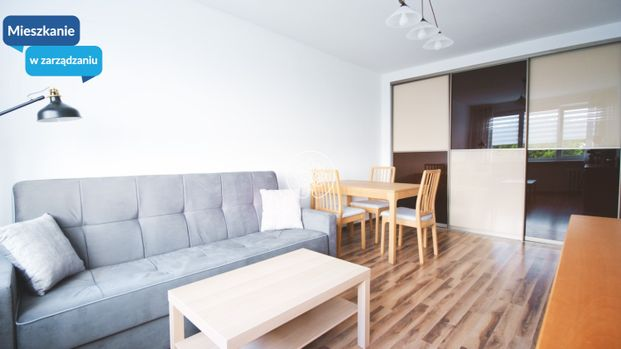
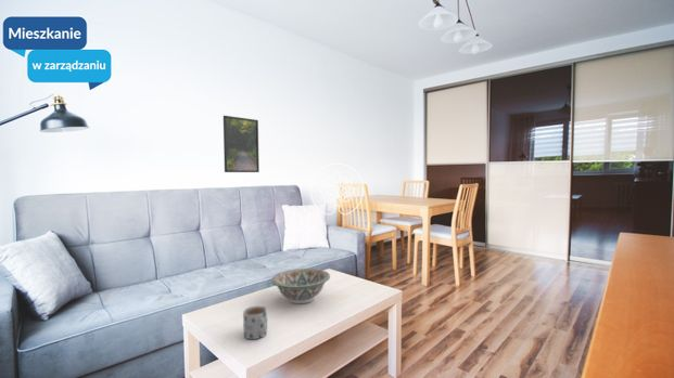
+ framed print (241, 145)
+ mug (257, 323)
+ decorative bowl (301, 287)
